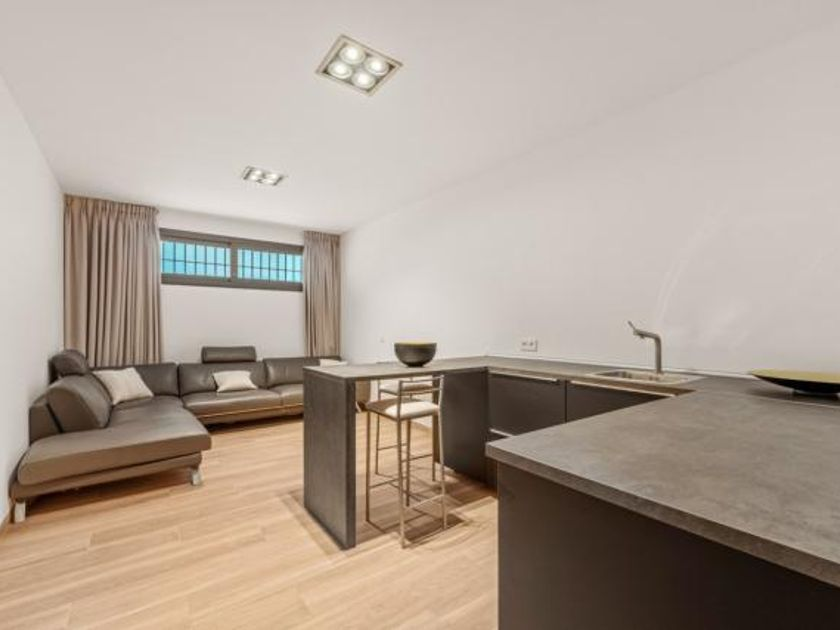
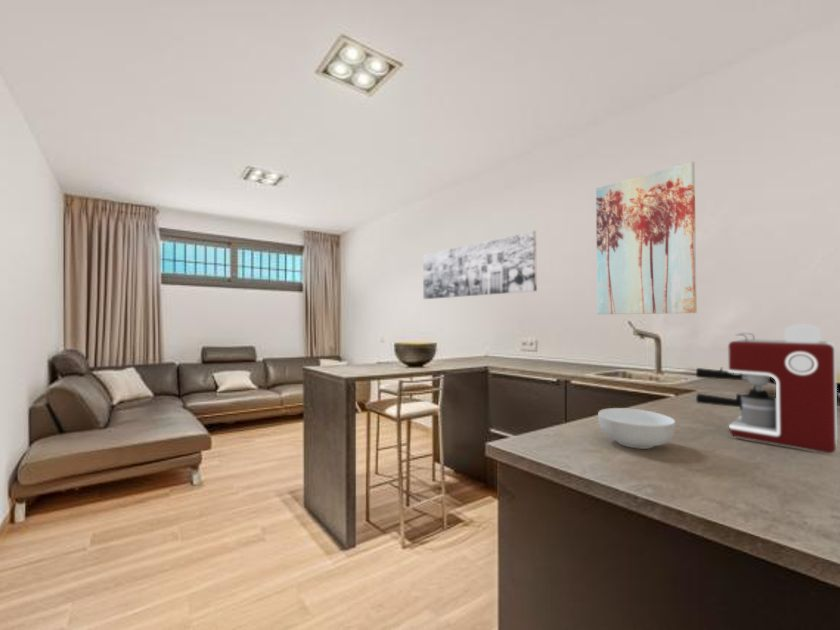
+ cereal bowl (635, 429)
+ wall art (641, 245)
+ coffee maker (758, 379)
+ wall art (471, 270)
